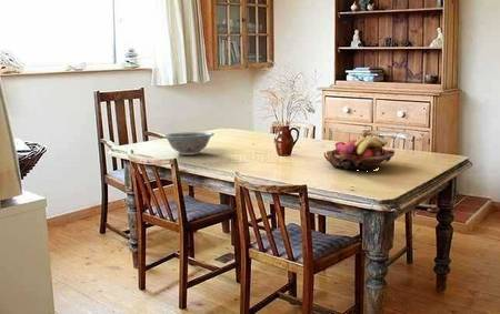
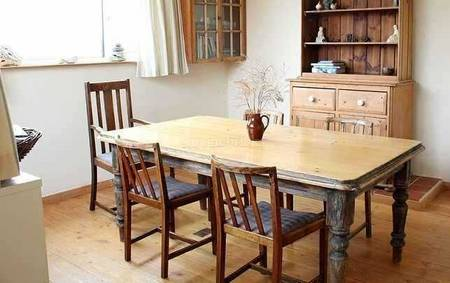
- fruit basket (359, 152)
- bowl (189, 143)
